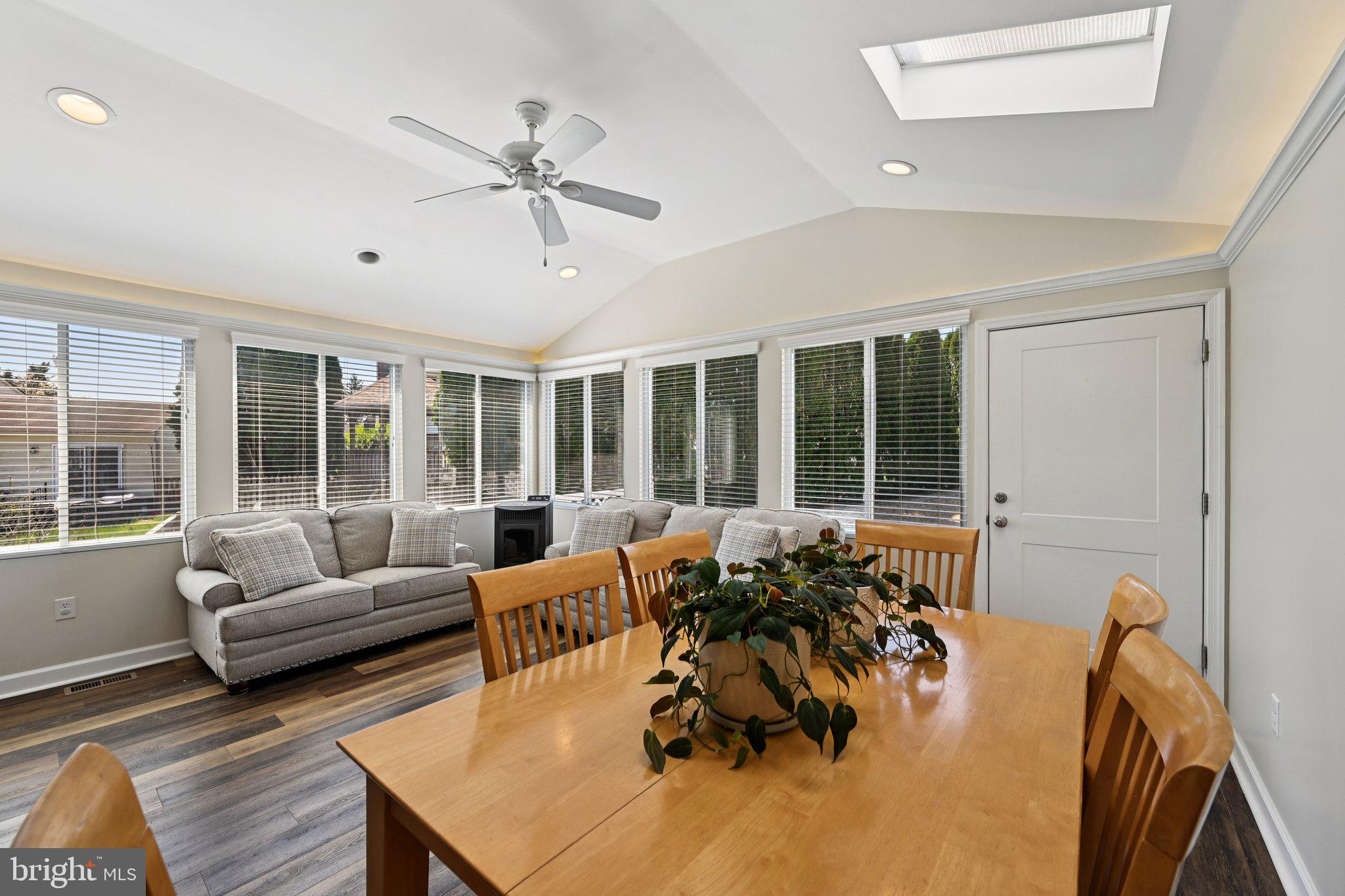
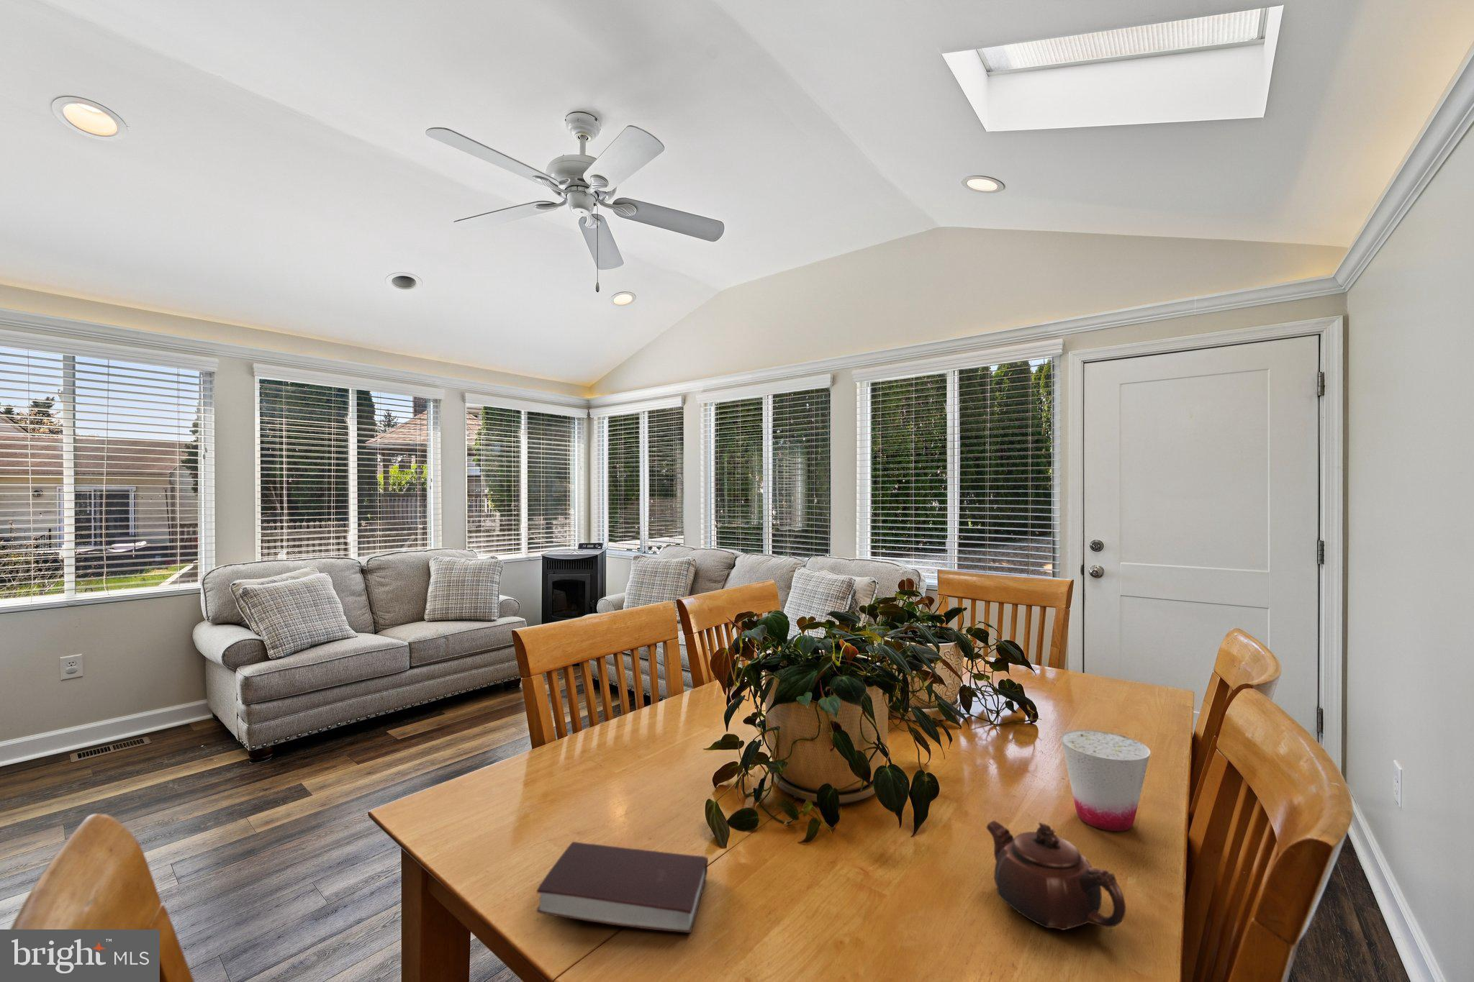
+ teapot (1050, 867)
+ cup (1104, 781)
+ book (627, 881)
